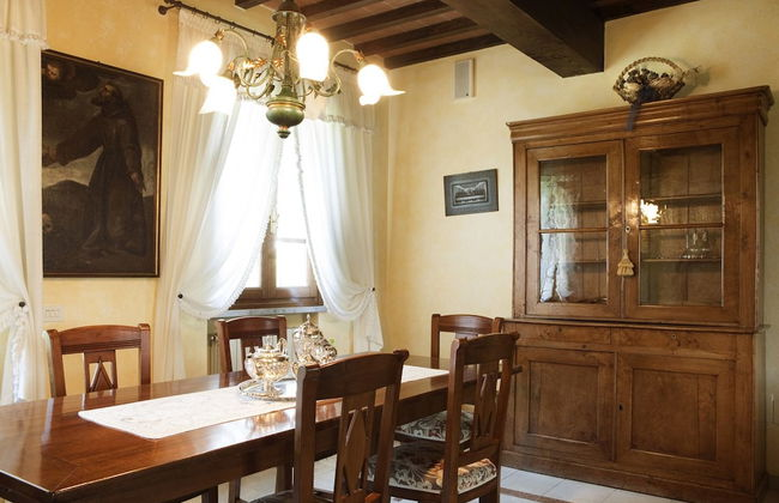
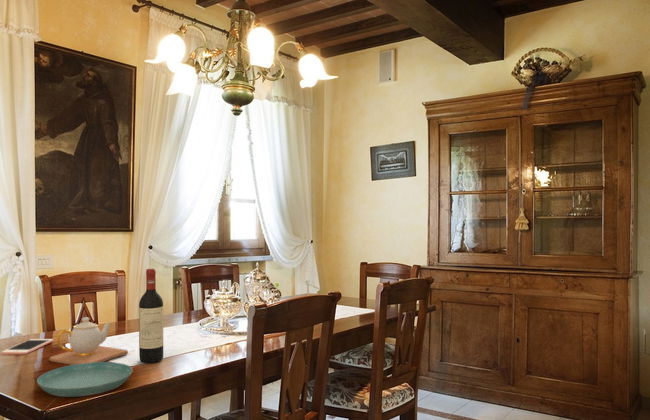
+ wine bottle (151, 314)
+ cell phone (28, 346)
+ teapot (89, 337)
+ saucer (86, 379)
